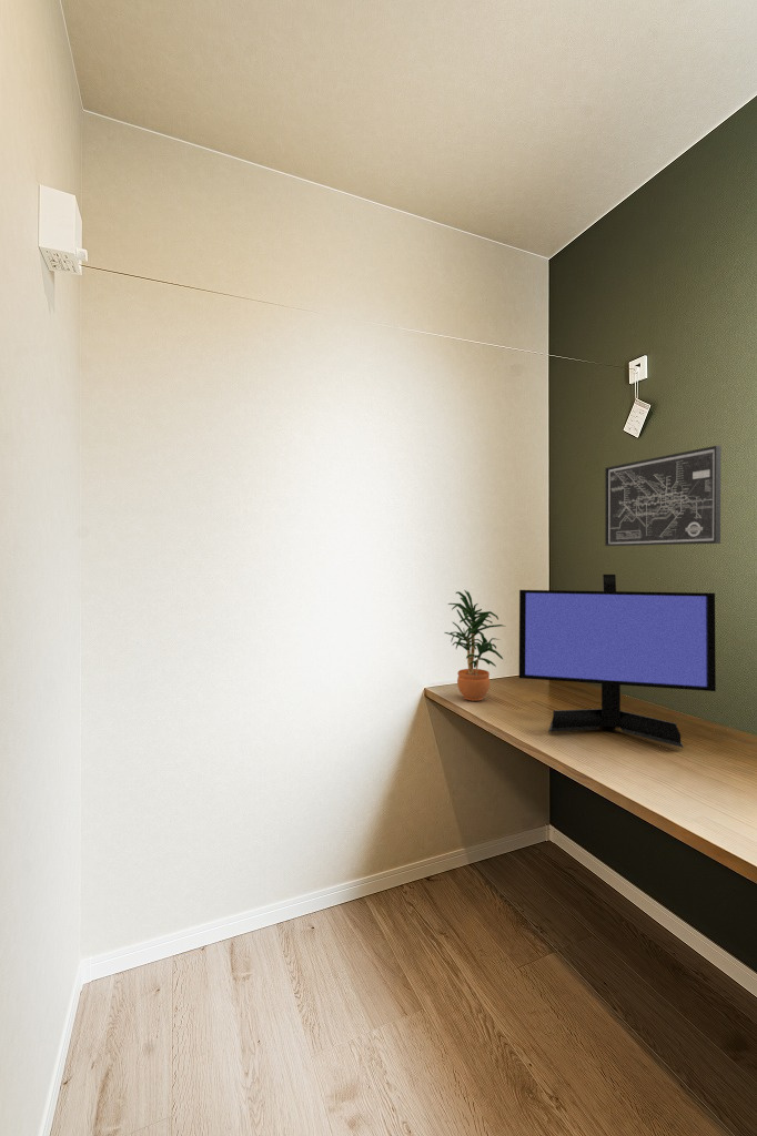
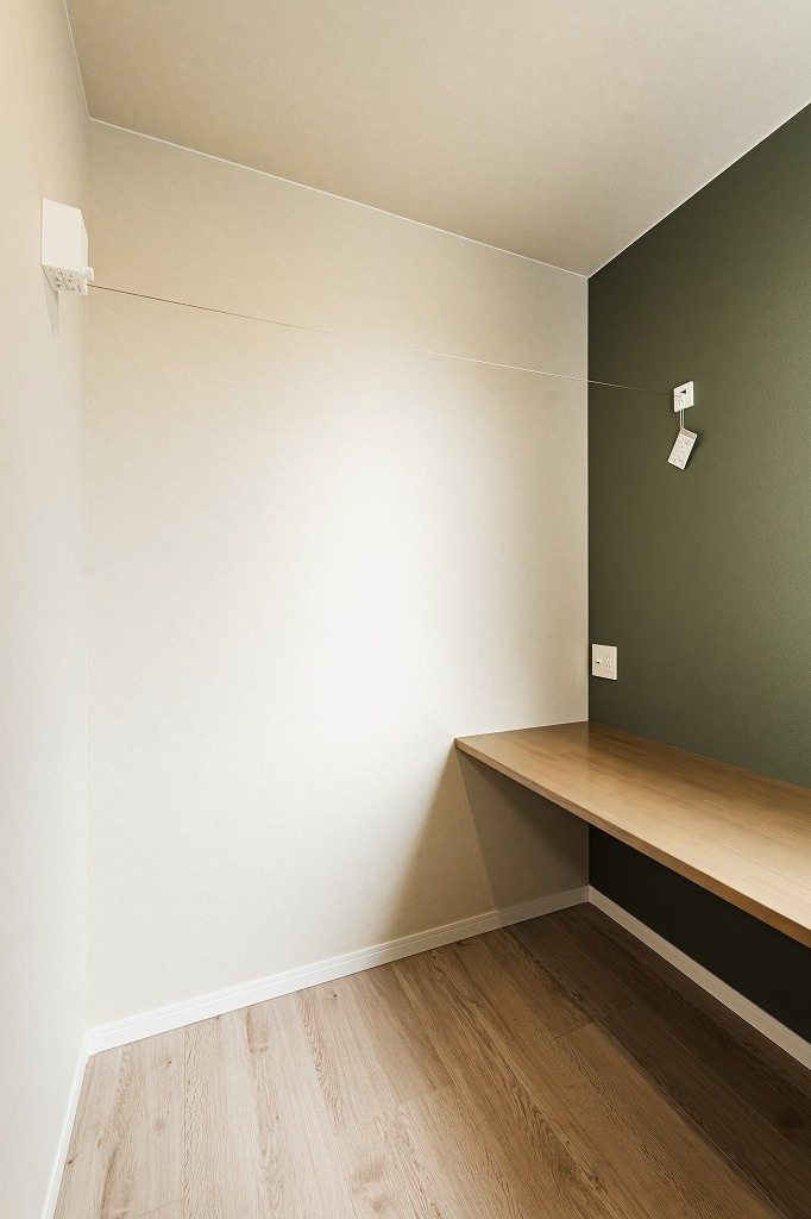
- monitor (612, 653)
- wall art (656, 501)
- potted plant (474, 643)
